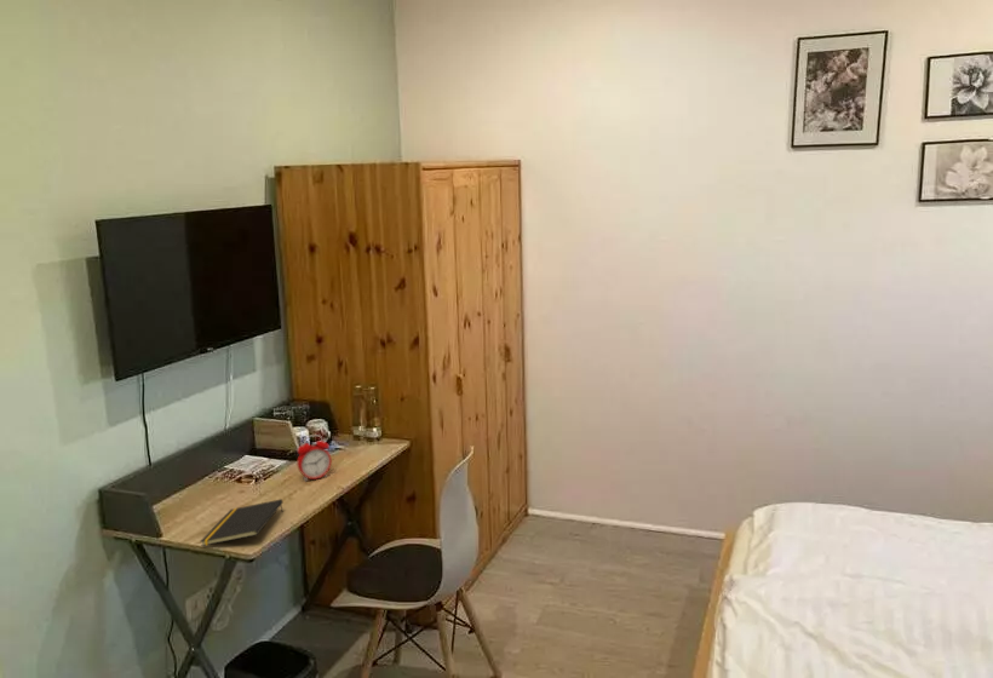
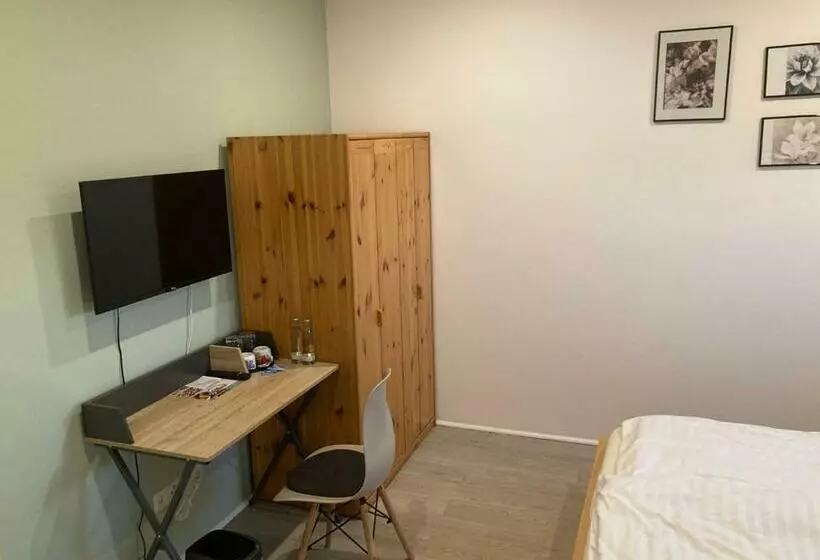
- notepad (242, 521)
- alarm clock (314, 456)
